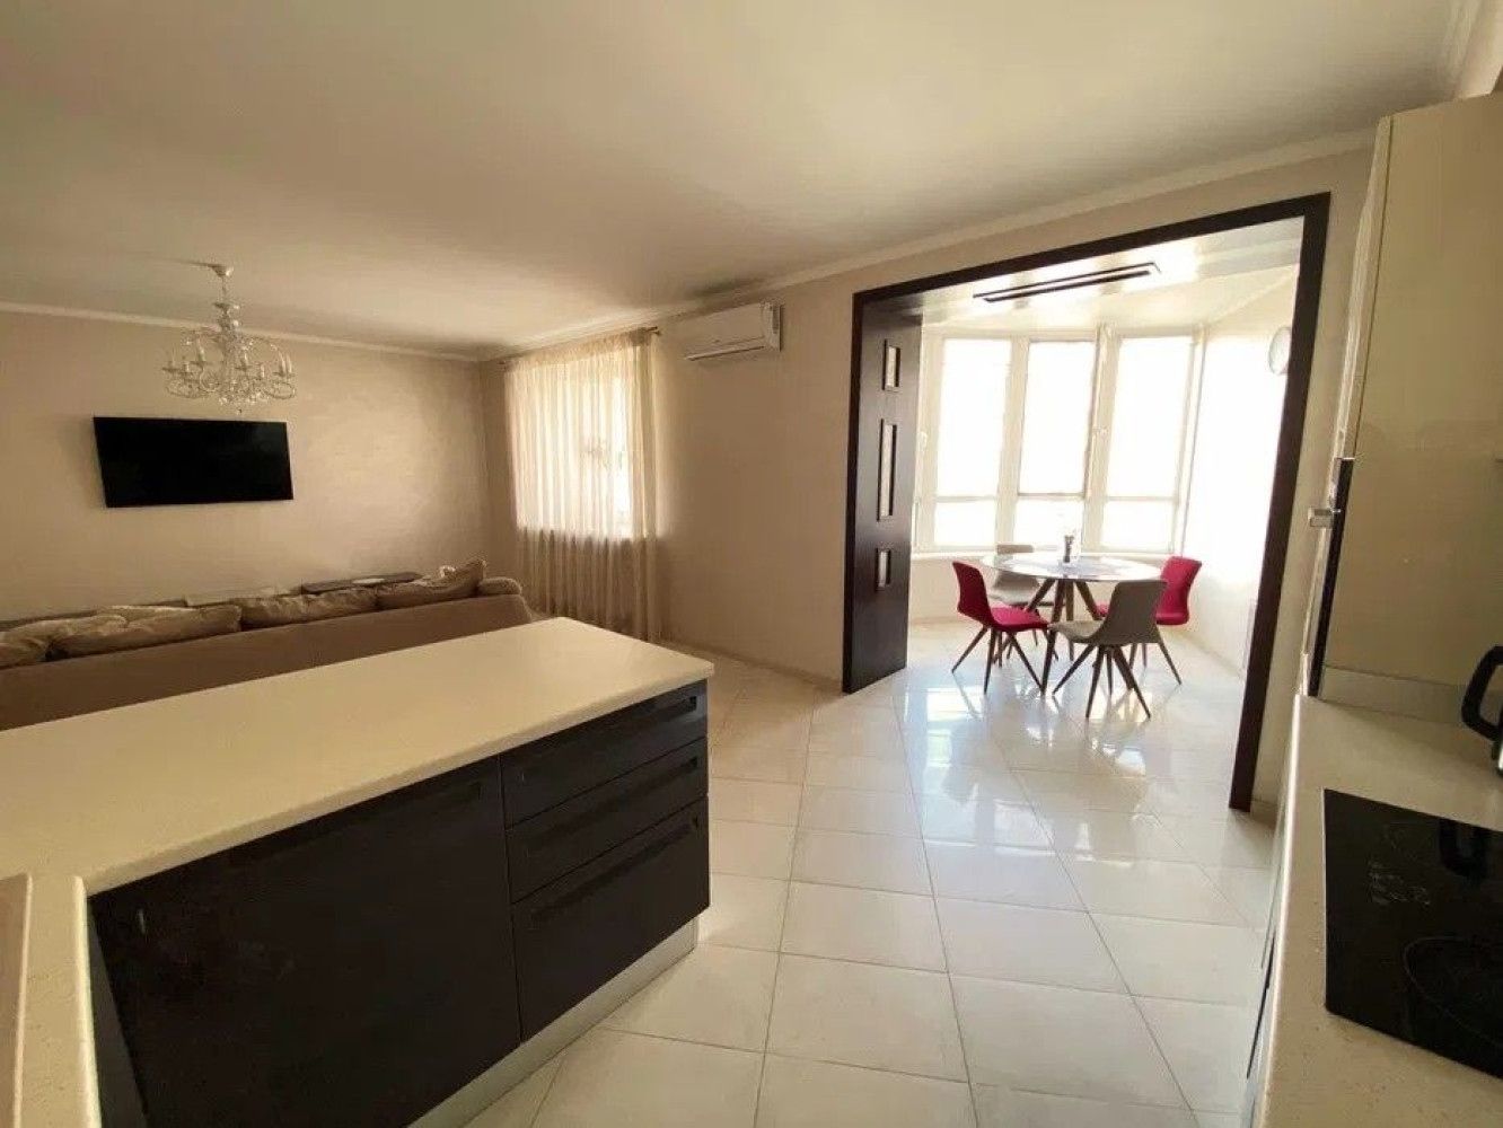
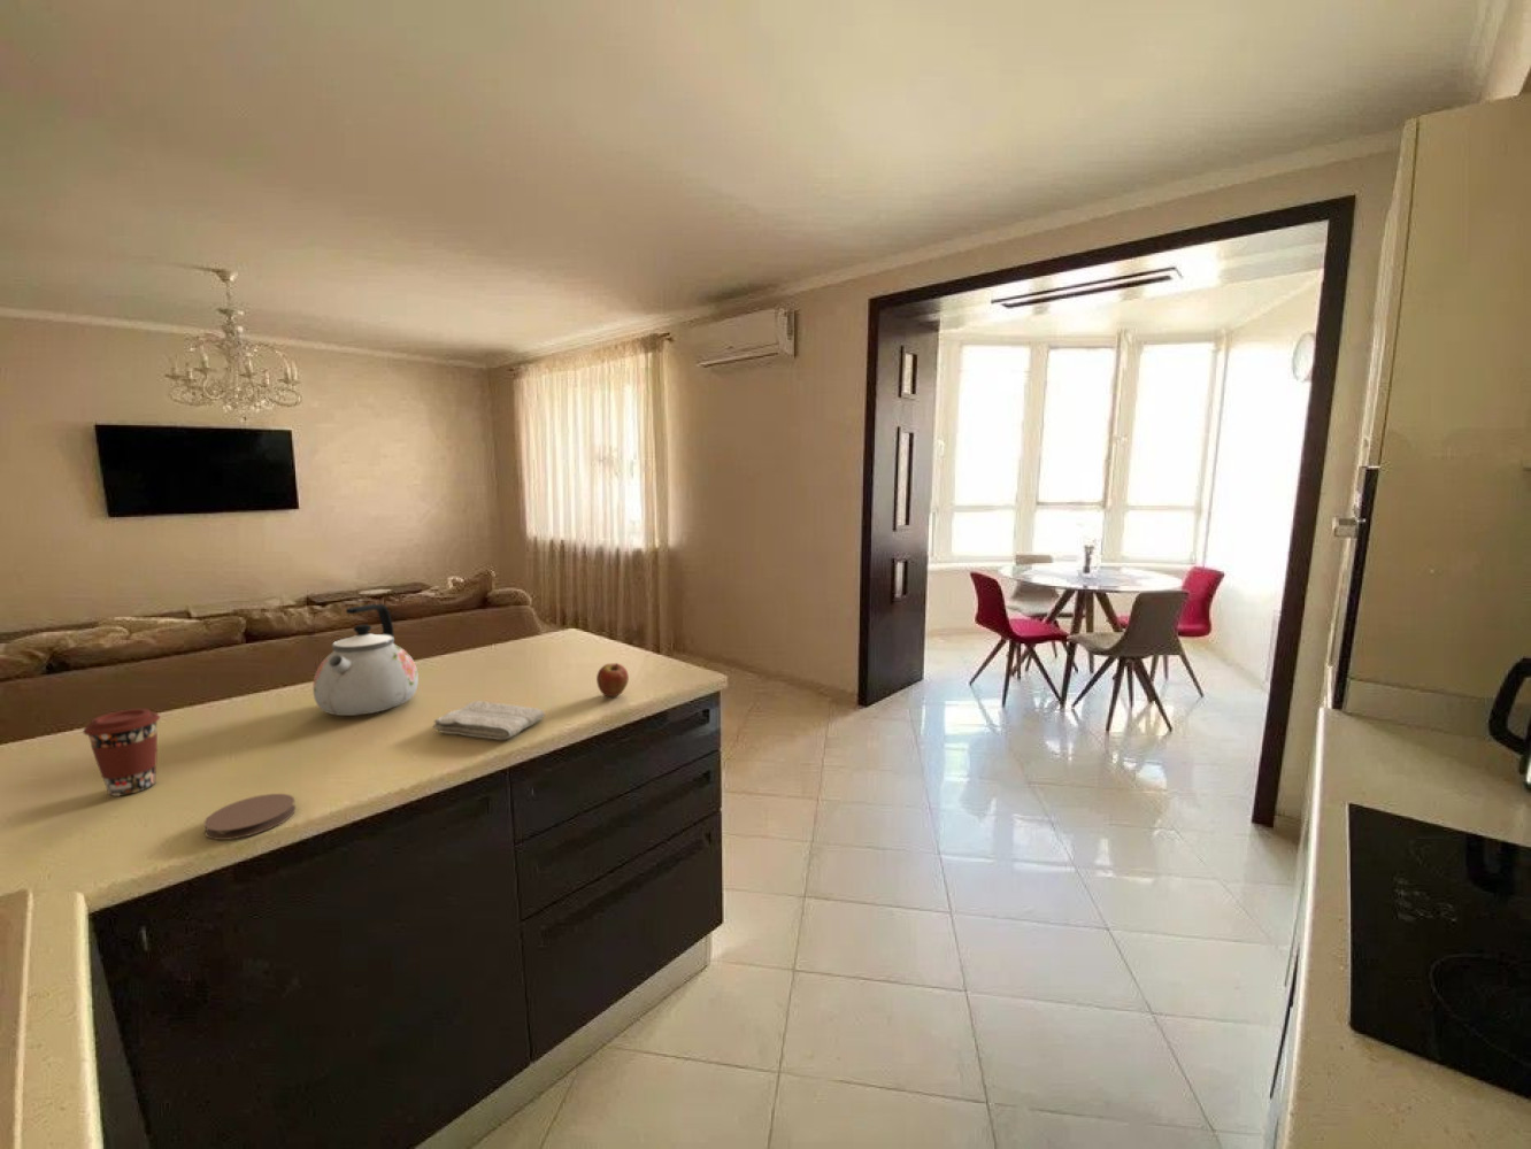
+ fruit (611, 678)
+ coffee cup (127, 752)
+ washcloth (490, 718)
+ kettle (365, 657)
+ coaster (251, 815)
